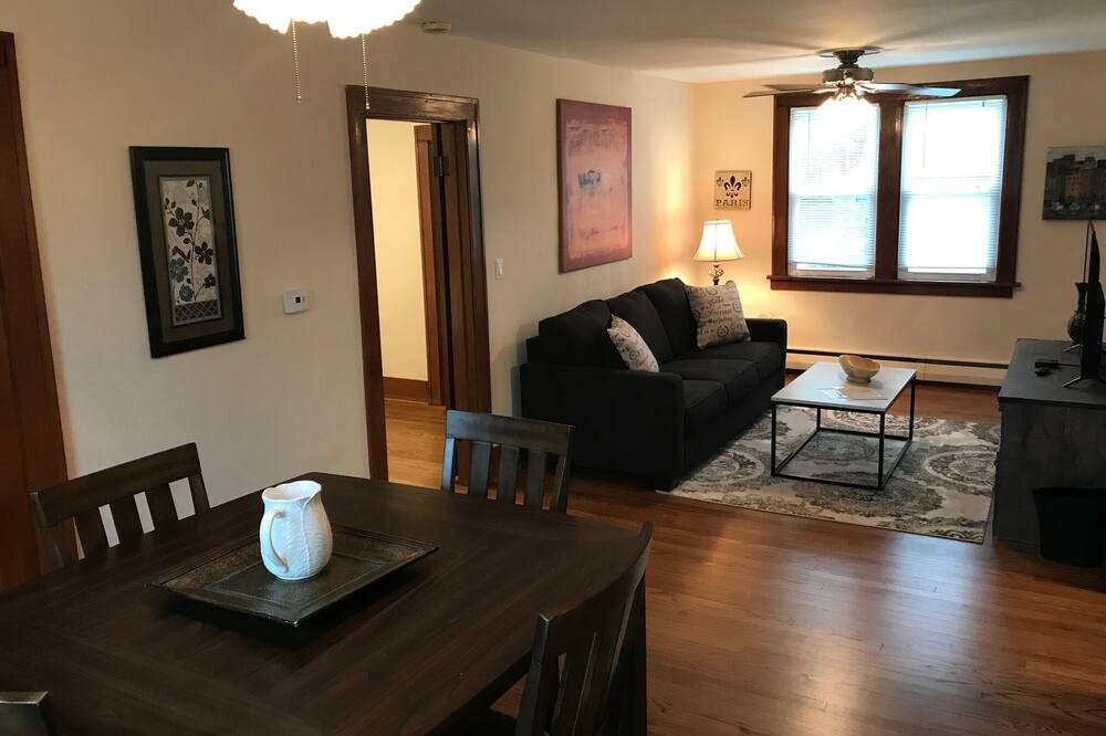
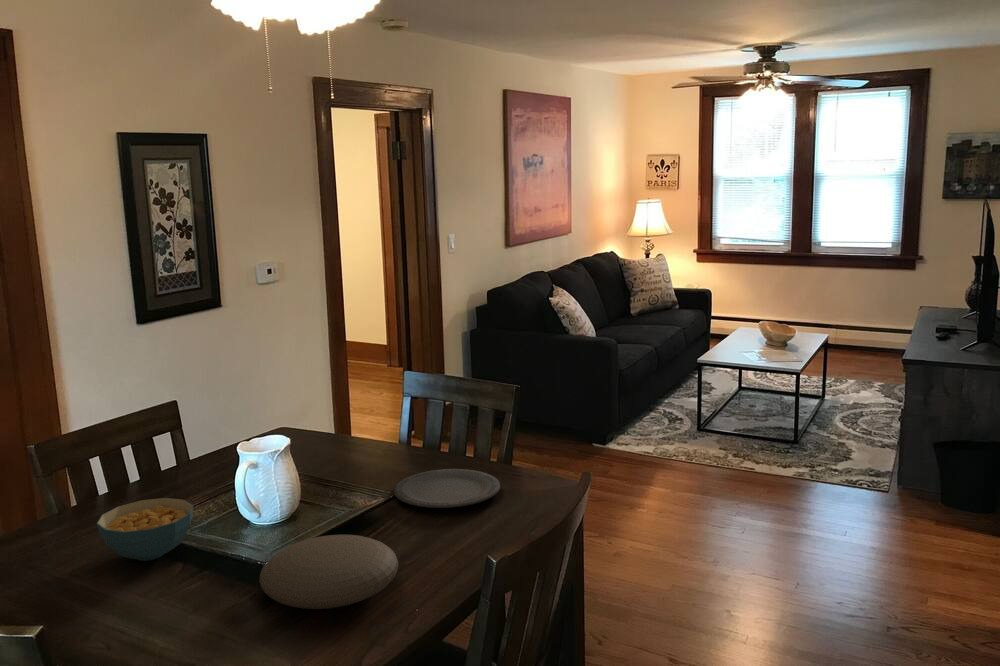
+ plate (330, 569)
+ plate (447, 489)
+ cereal bowl (148, 534)
